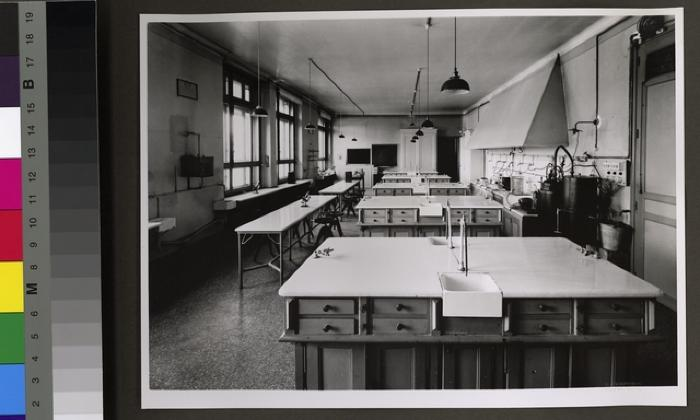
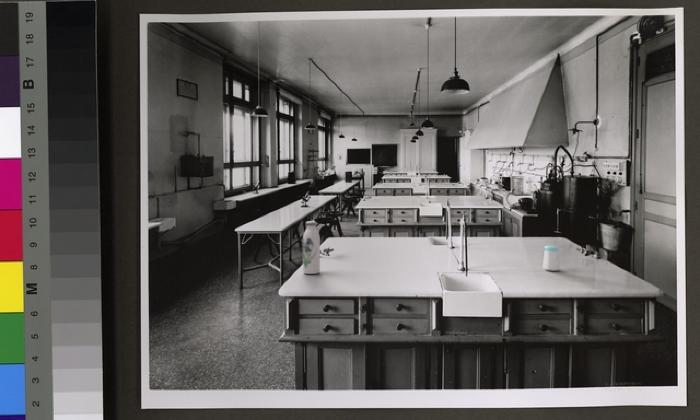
+ salt shaker (551, 257)
+ water bottle (311, 247)
